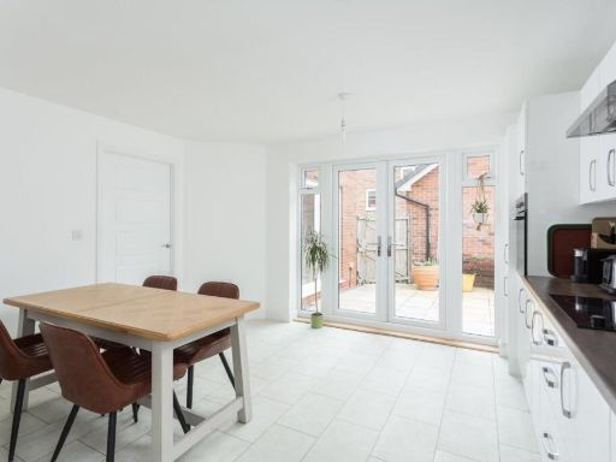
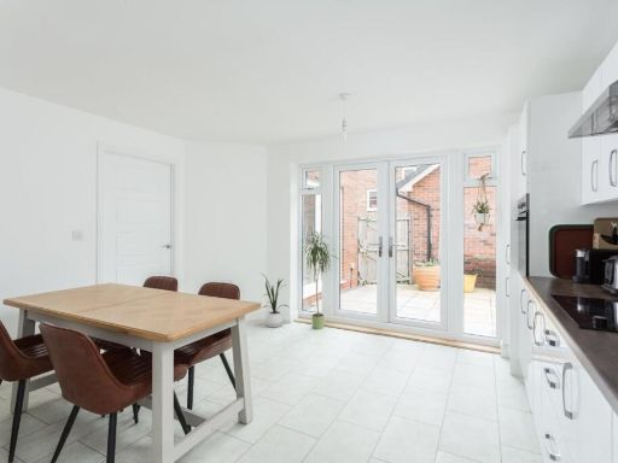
+ house plant (273, 299)
